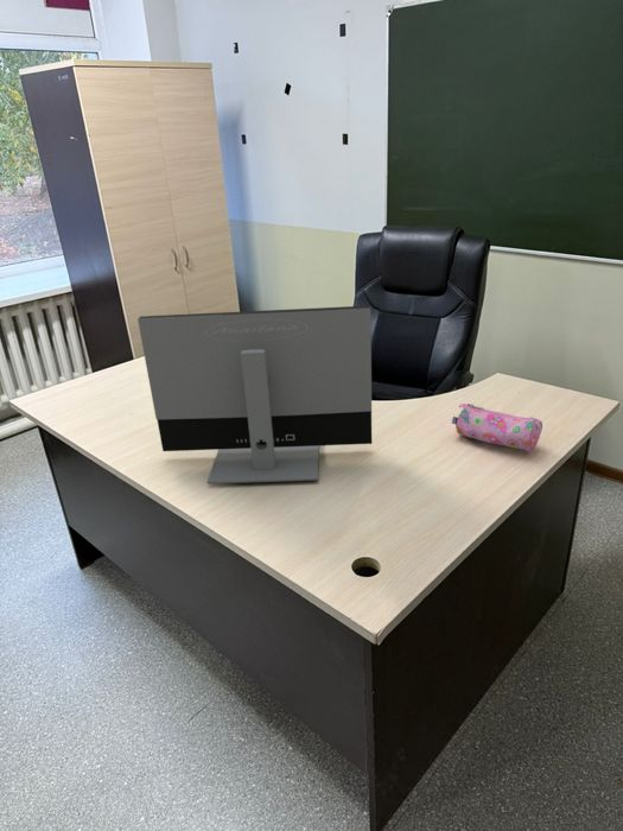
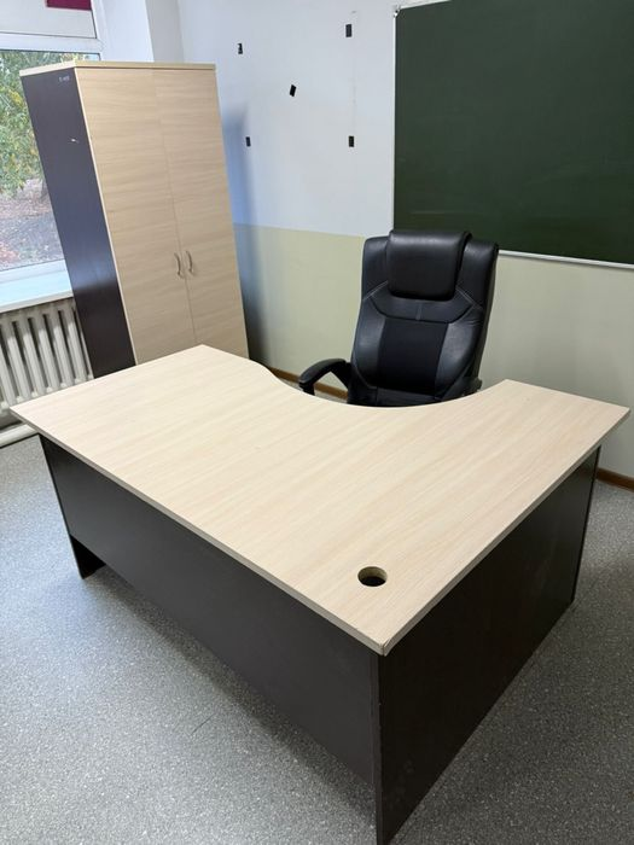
- monitor (260, 388)
- pencil case (496, 426)
